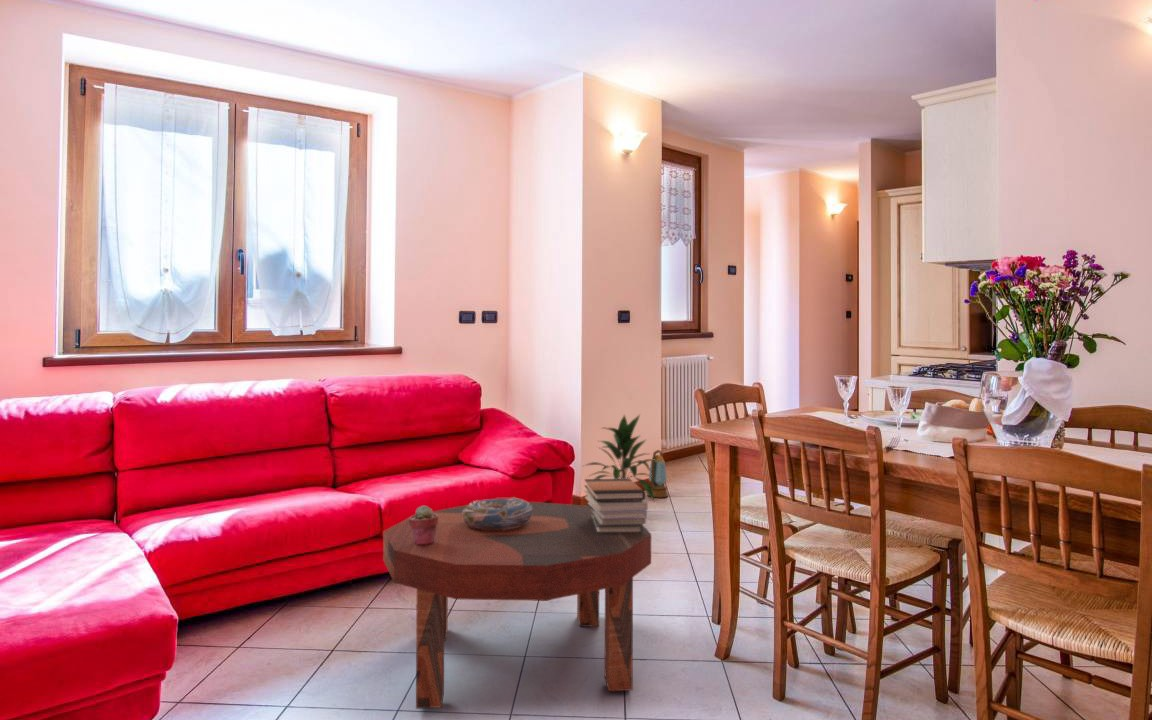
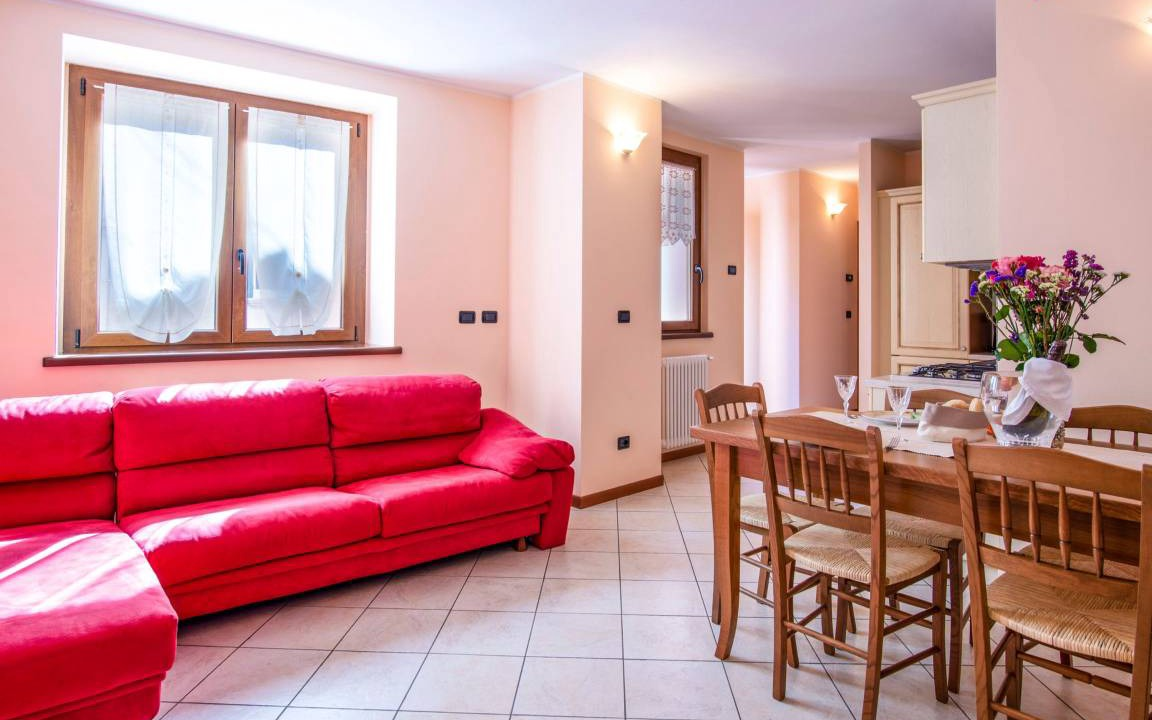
- decorative bowl (497, 512)
- lantern (657, 472)
- potted succulent (423, 523)
- book stack (614, 504)
- coffee table (515, 593)
- indoor plant (623, 466)
